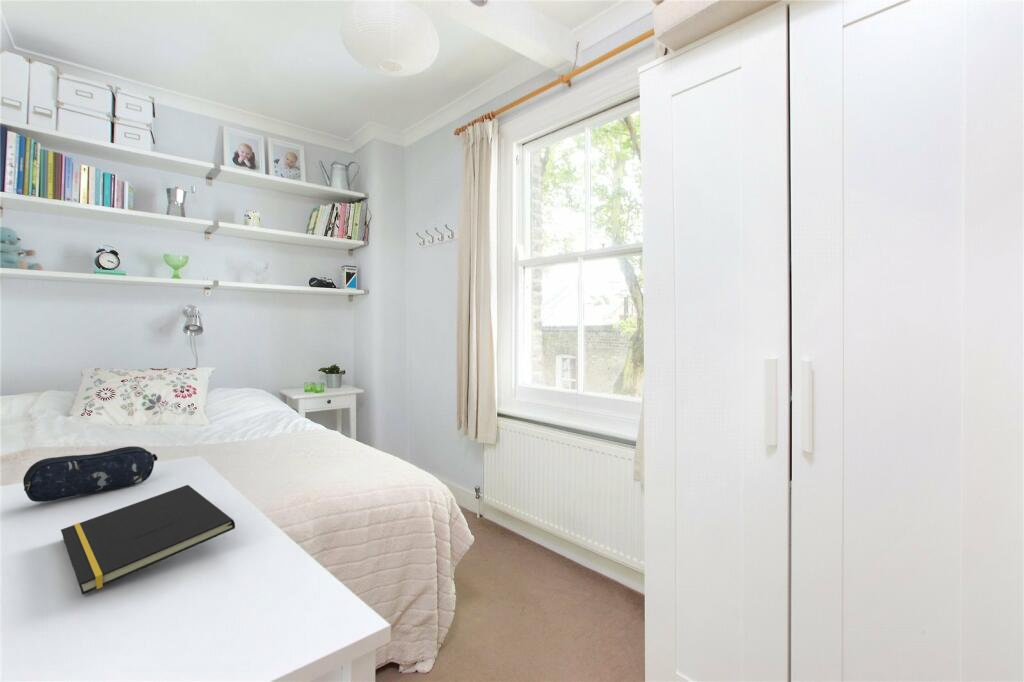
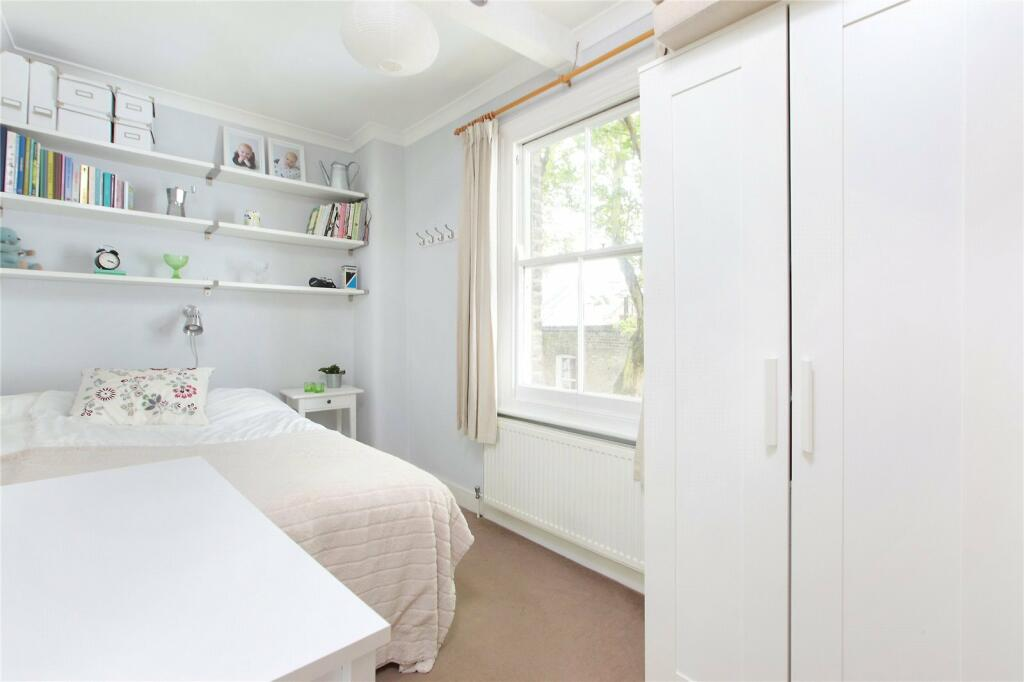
- pencil case (93, 472)
- notepad (145, 529)
